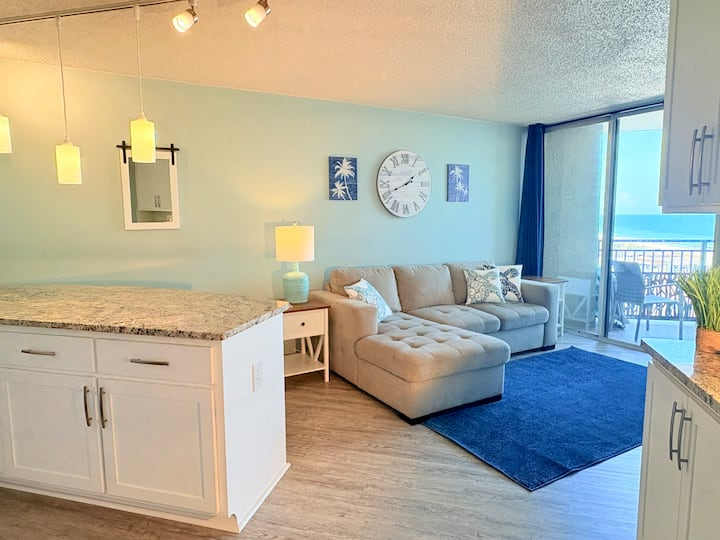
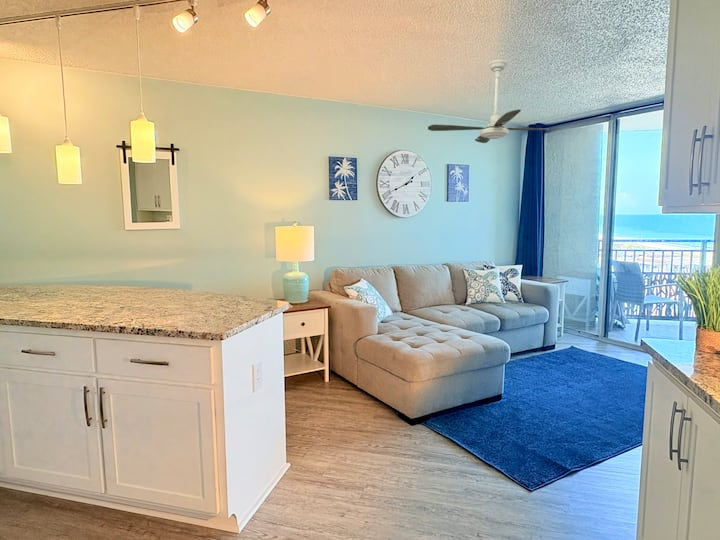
+ ceiling fan (495, 99)
